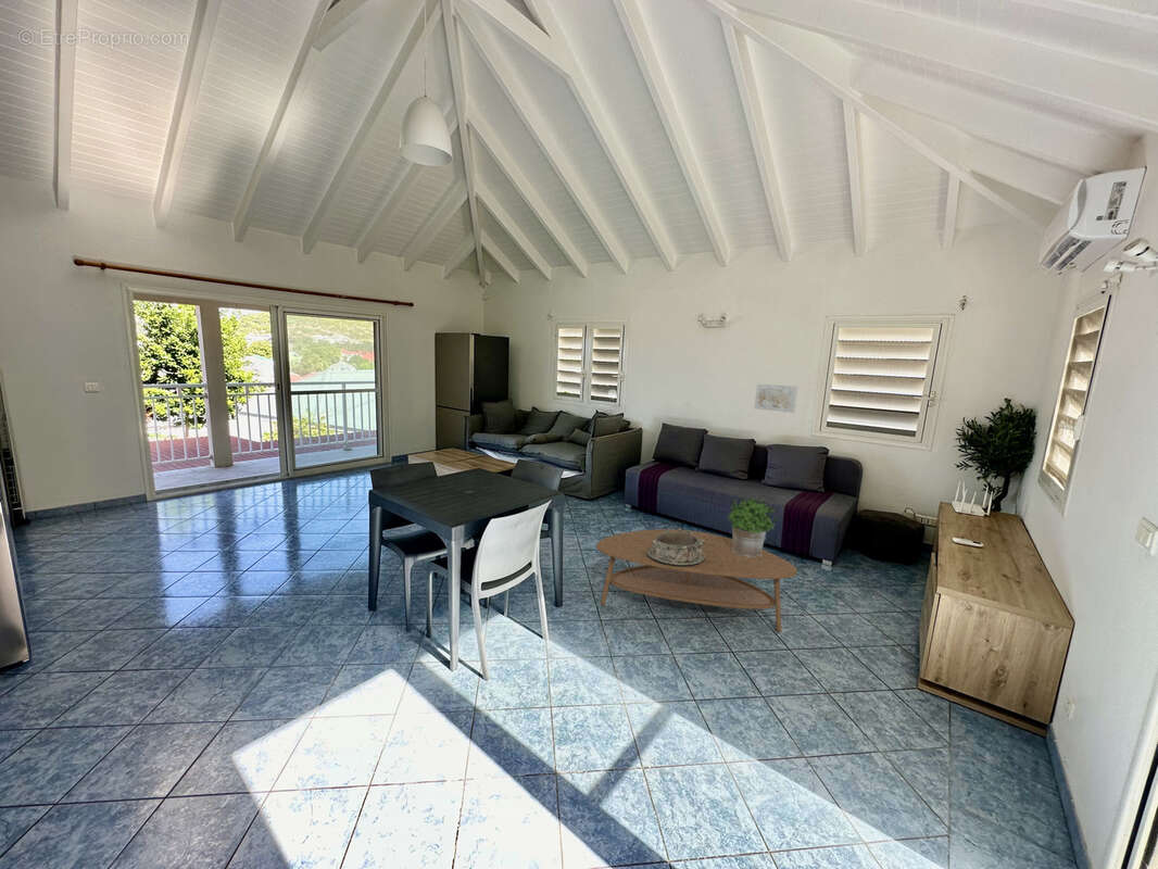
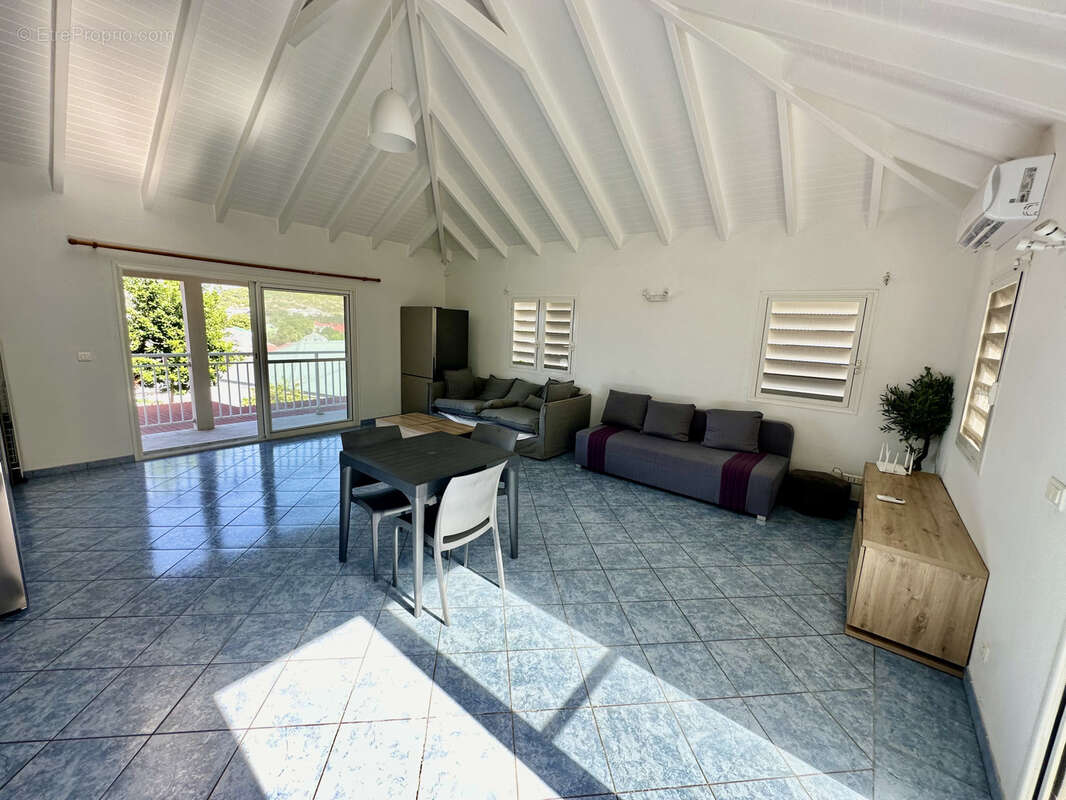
- potted plant (751, 525)
- wall art (775, 398)
- coffee table (689, 576)
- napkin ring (678, 545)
